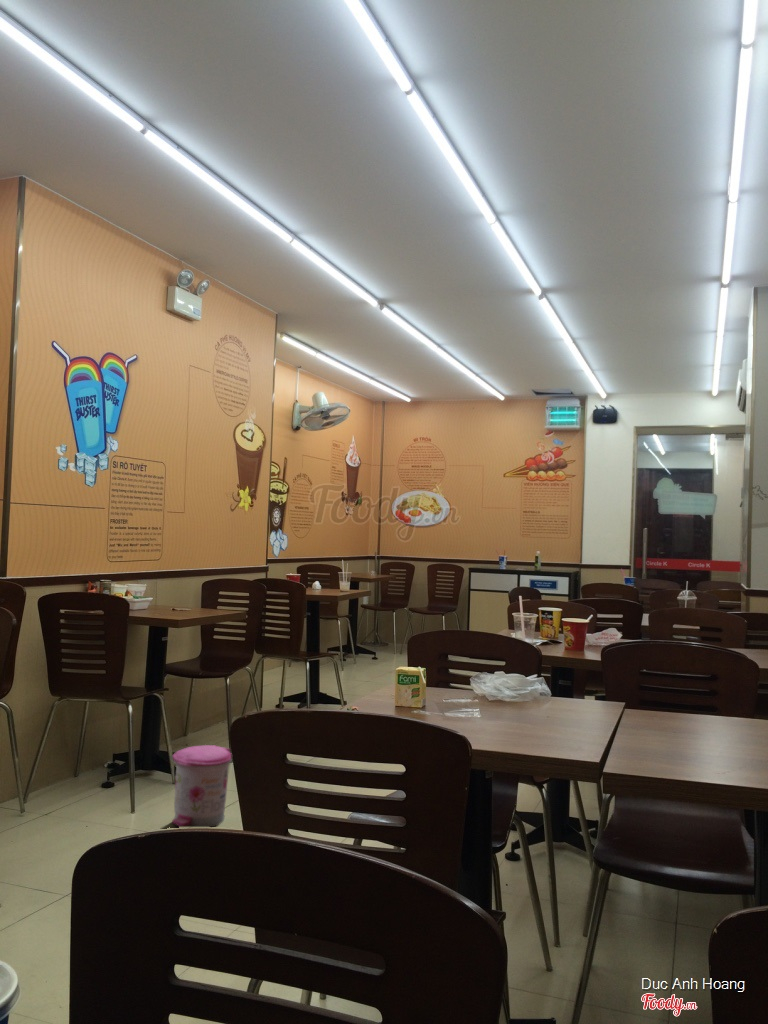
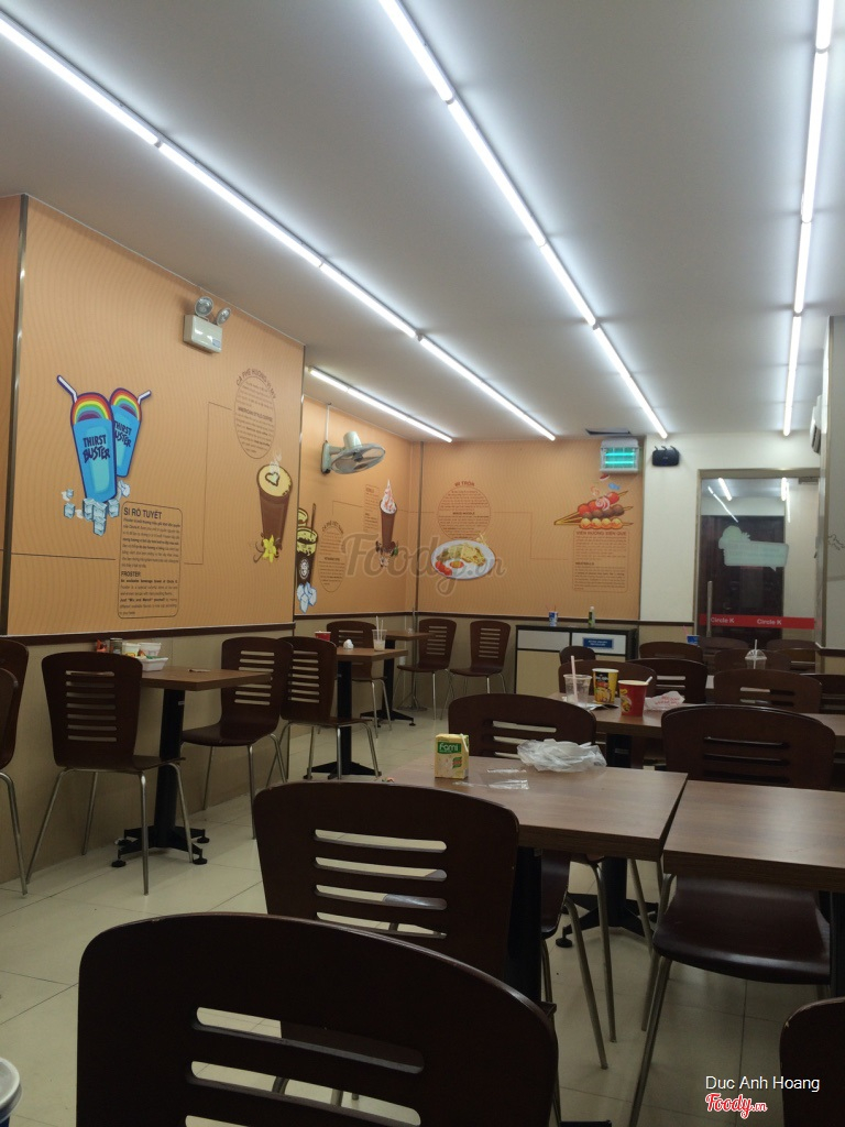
- trash can (201, 785)
